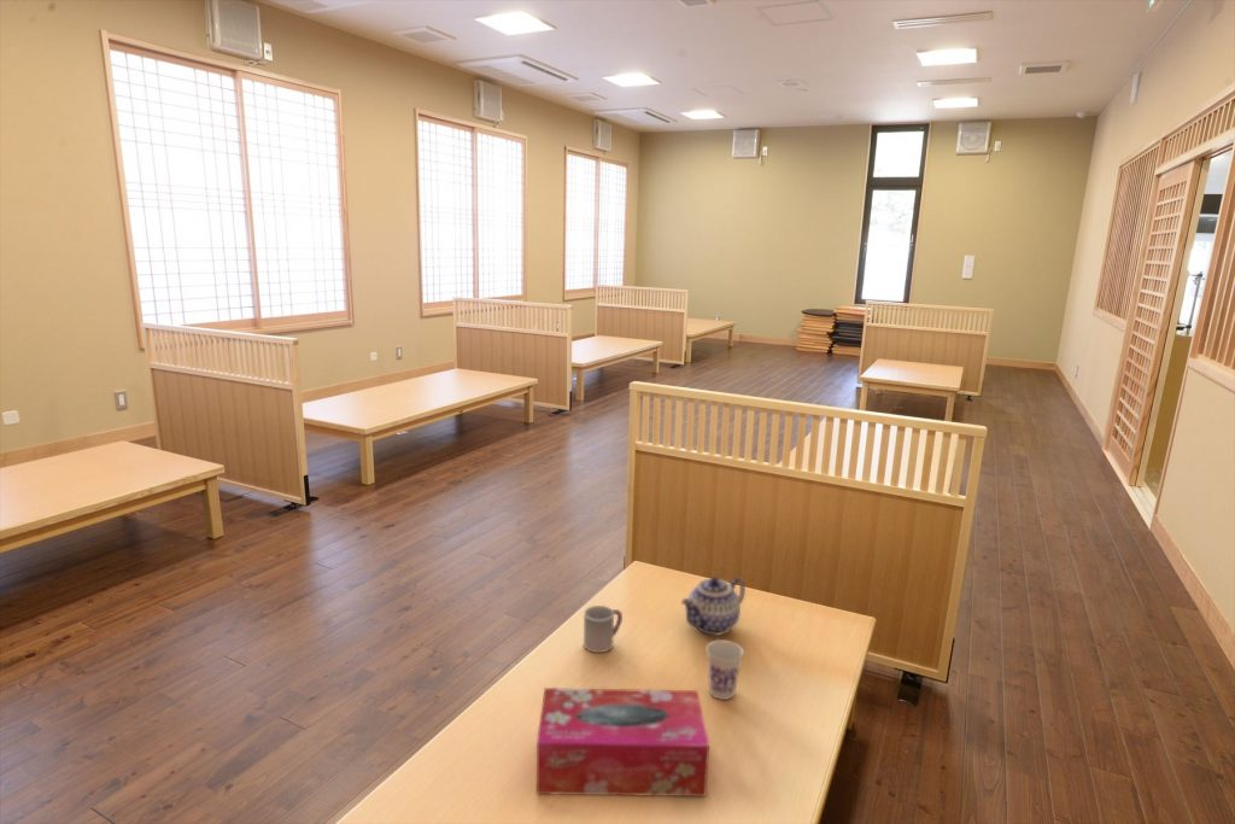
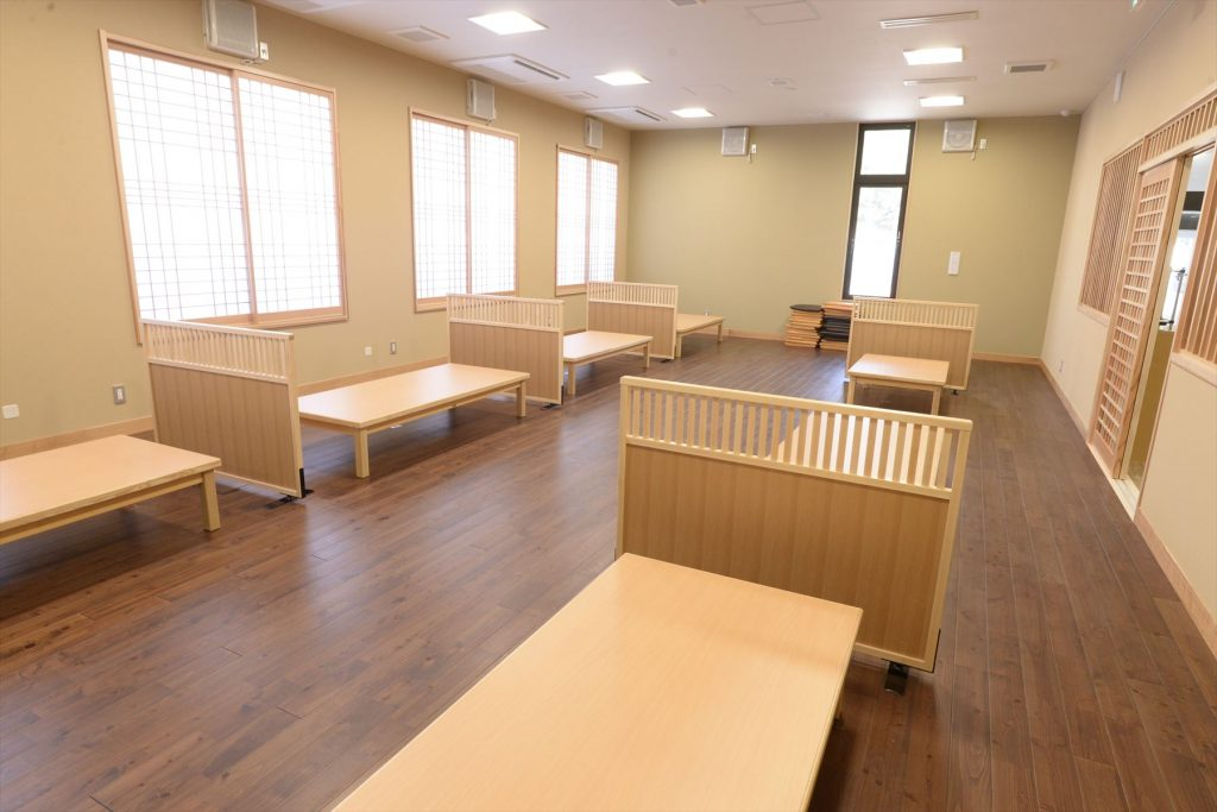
- teapot (713, 602)
- cup (722, 671)
- cup (603, 626)
- tissue box (621, 740)
